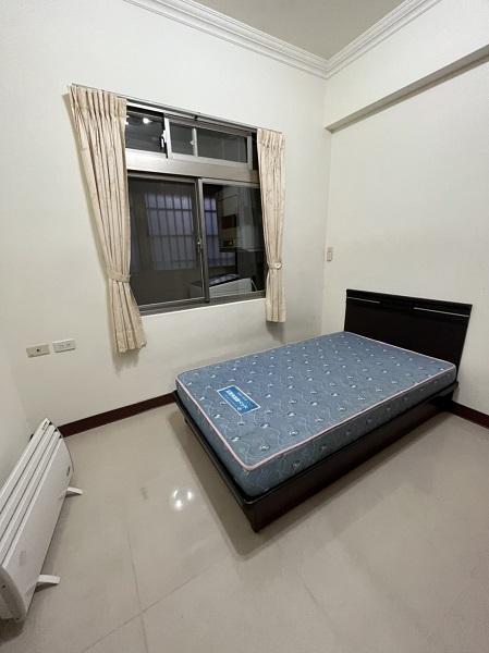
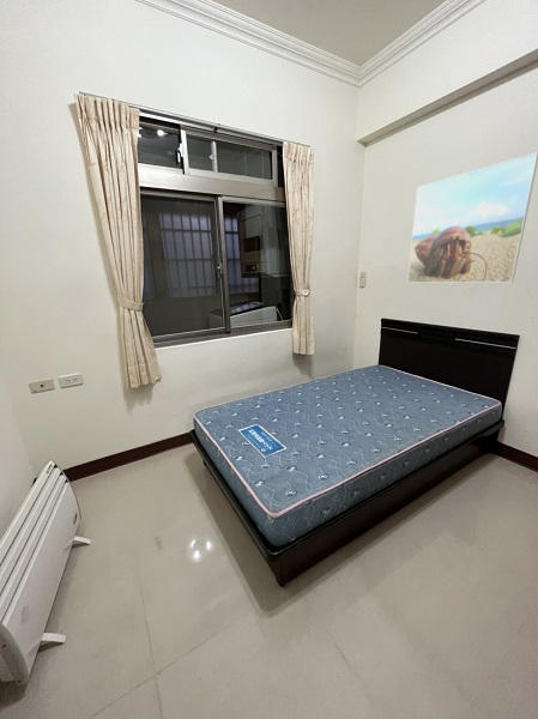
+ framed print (460, 230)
